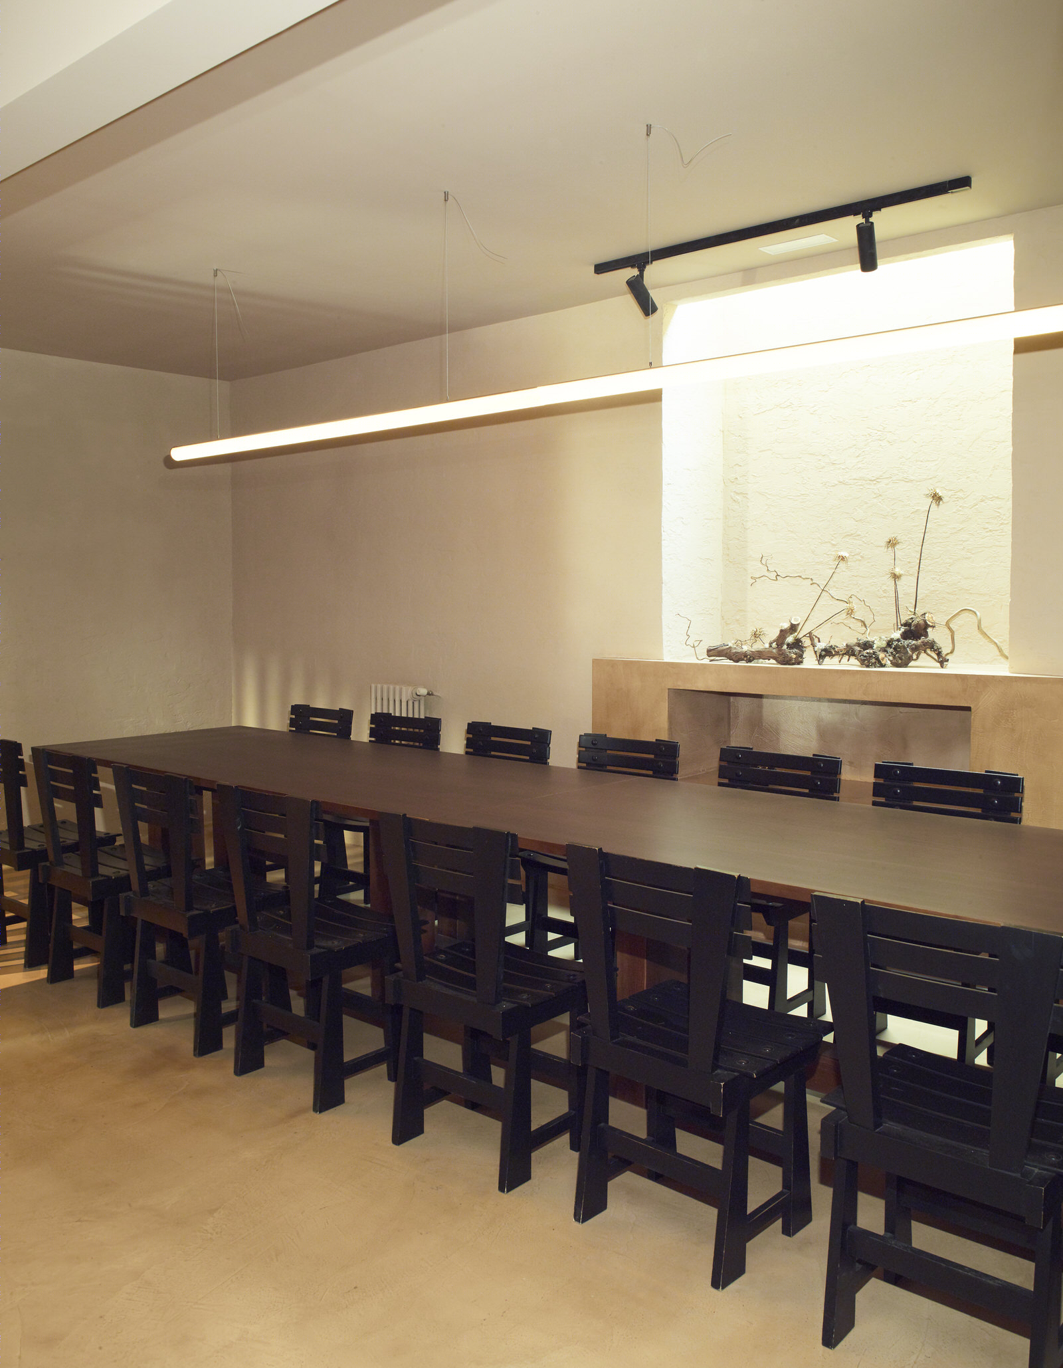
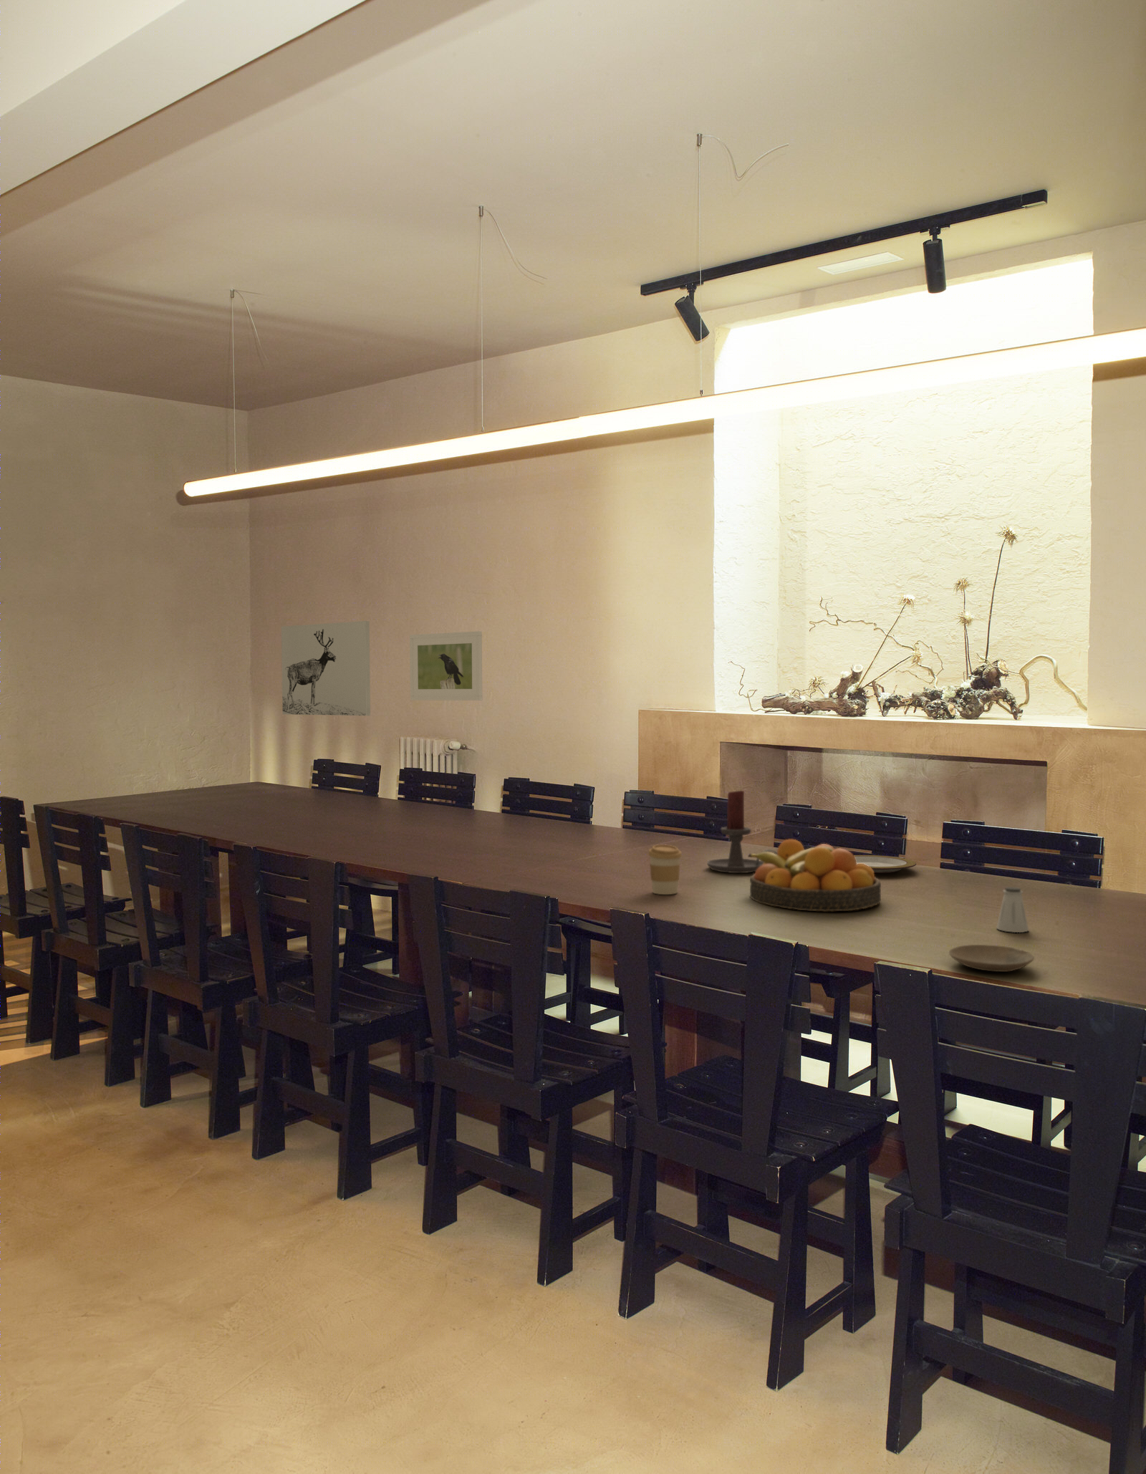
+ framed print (445, 666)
+ wall art (324, 669)
+ plate (871, 865)
+ plate (990, 960)
+ saltshaker (1012, 908)
+ coffee cup (665, 869)
+ fruit bowl (815, 871)
+ candle holder (744, 829)
